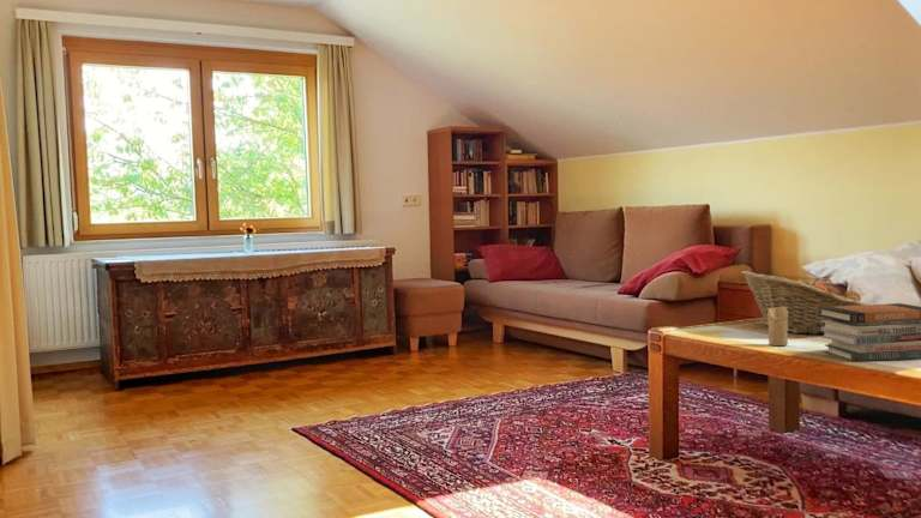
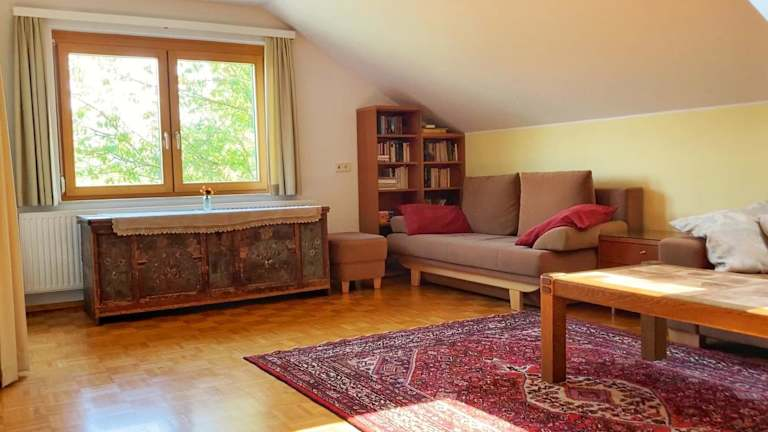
- candle (777, 326)
- fruit basket (801, 299)
- book stack (877, 331)
